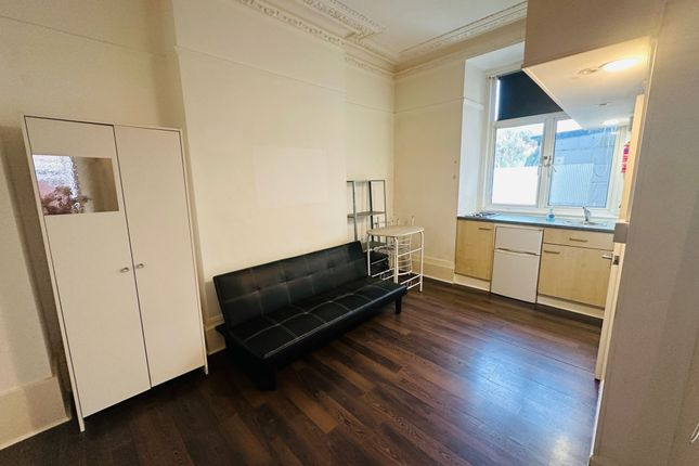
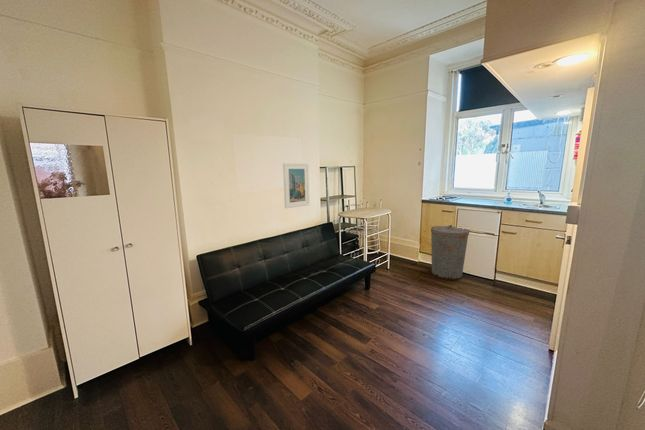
+ trash can (448, 250)
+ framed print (296, 185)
